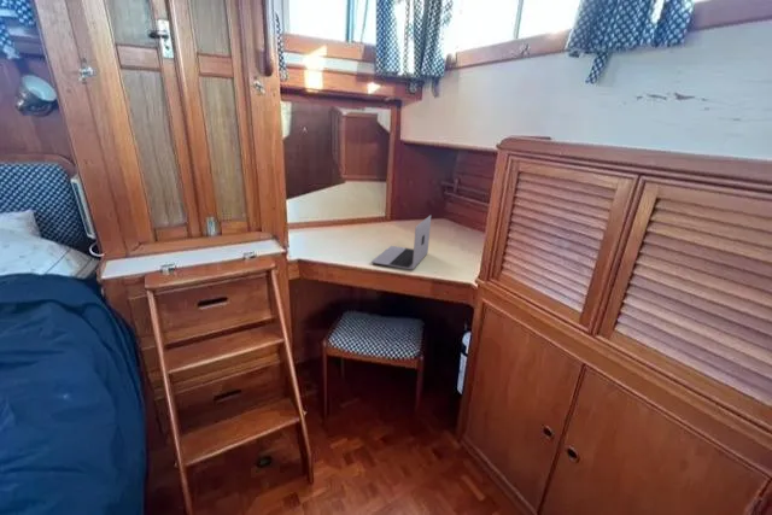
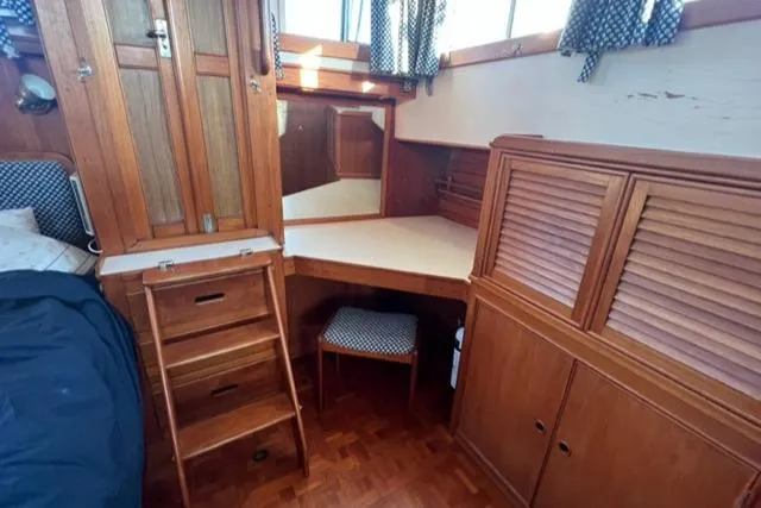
- laptop (402, 247)
